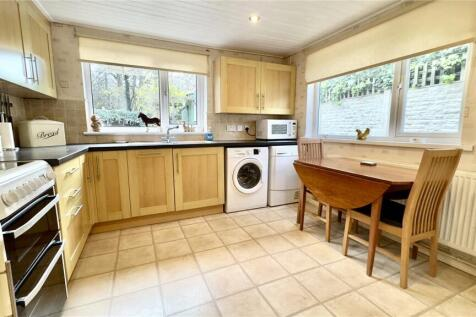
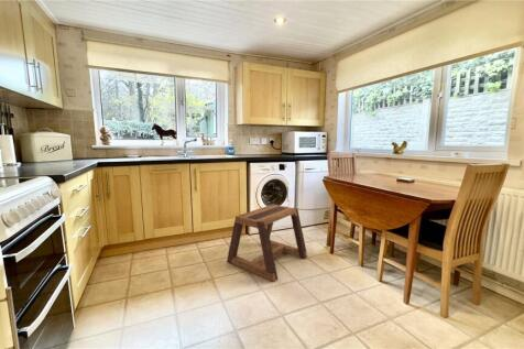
+ stool (268, 236)
